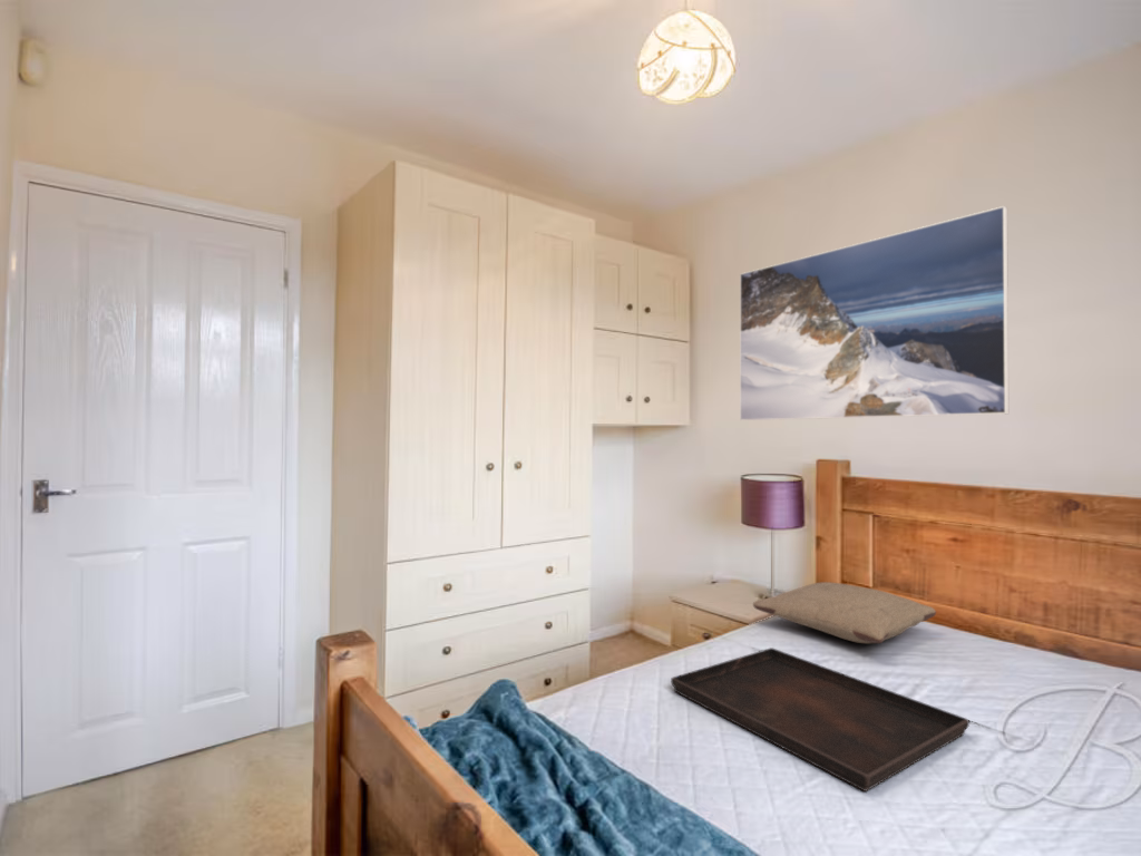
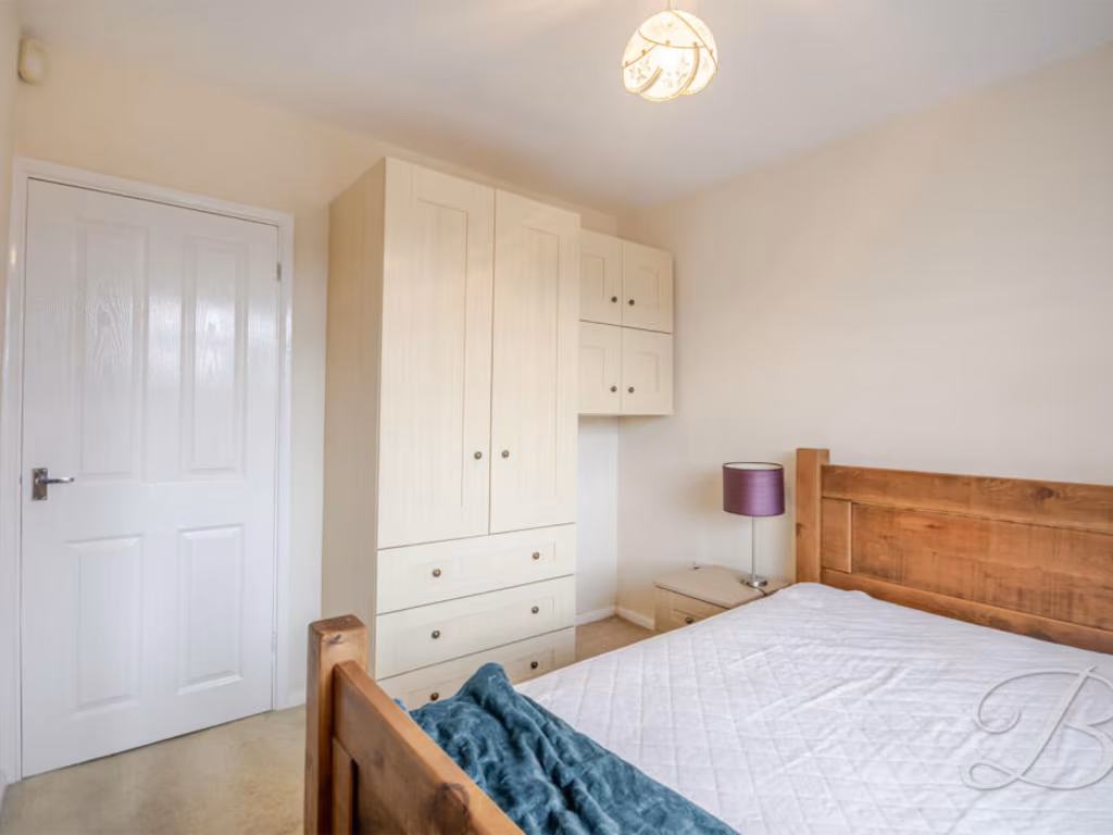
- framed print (850, 331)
- pillow (843, 610)
- serving tray (808, 703)
